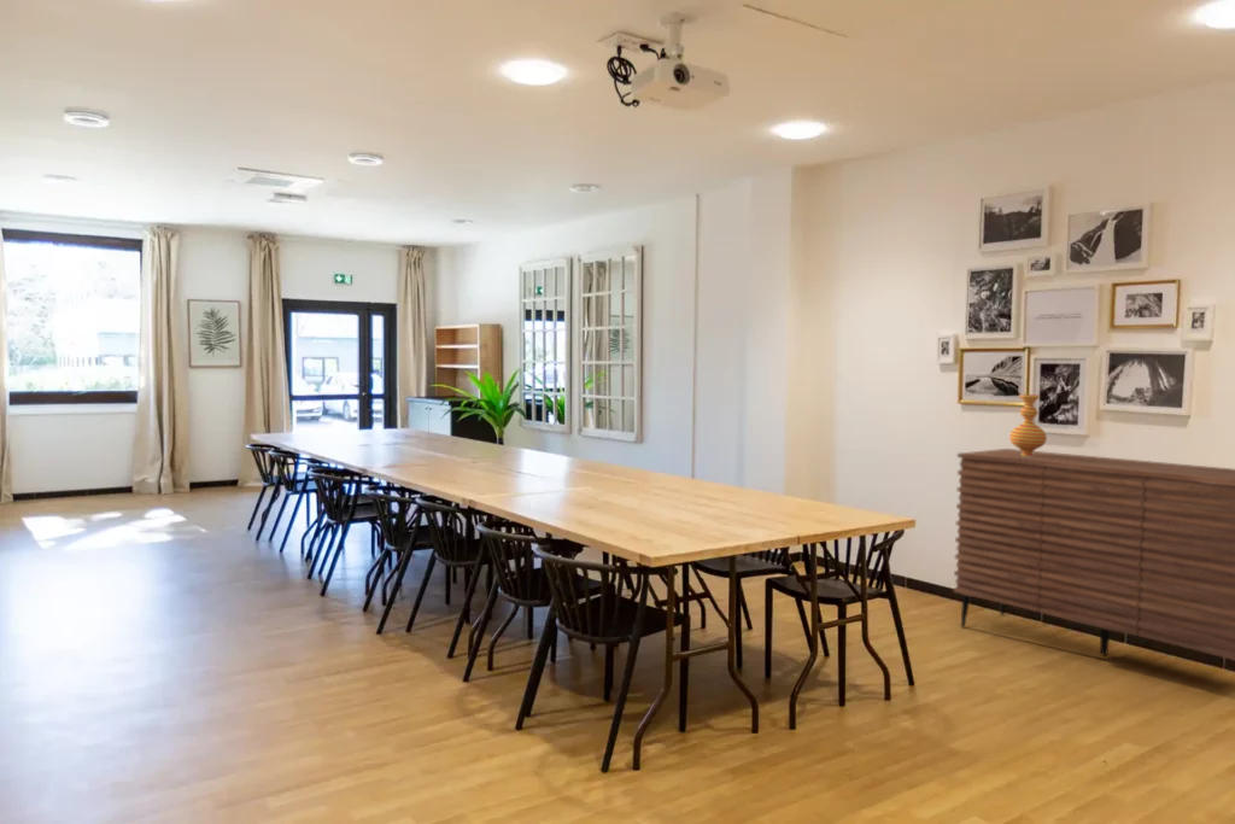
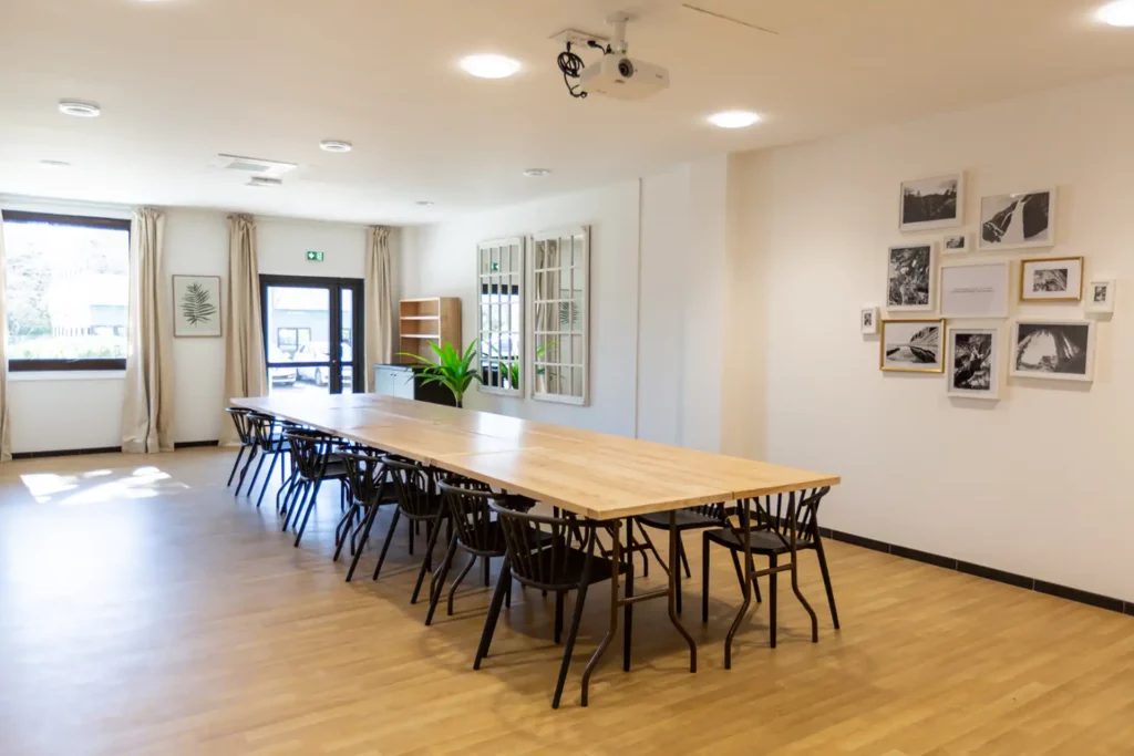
- vase (1028, 425)
- sideboard (1110, 560)
